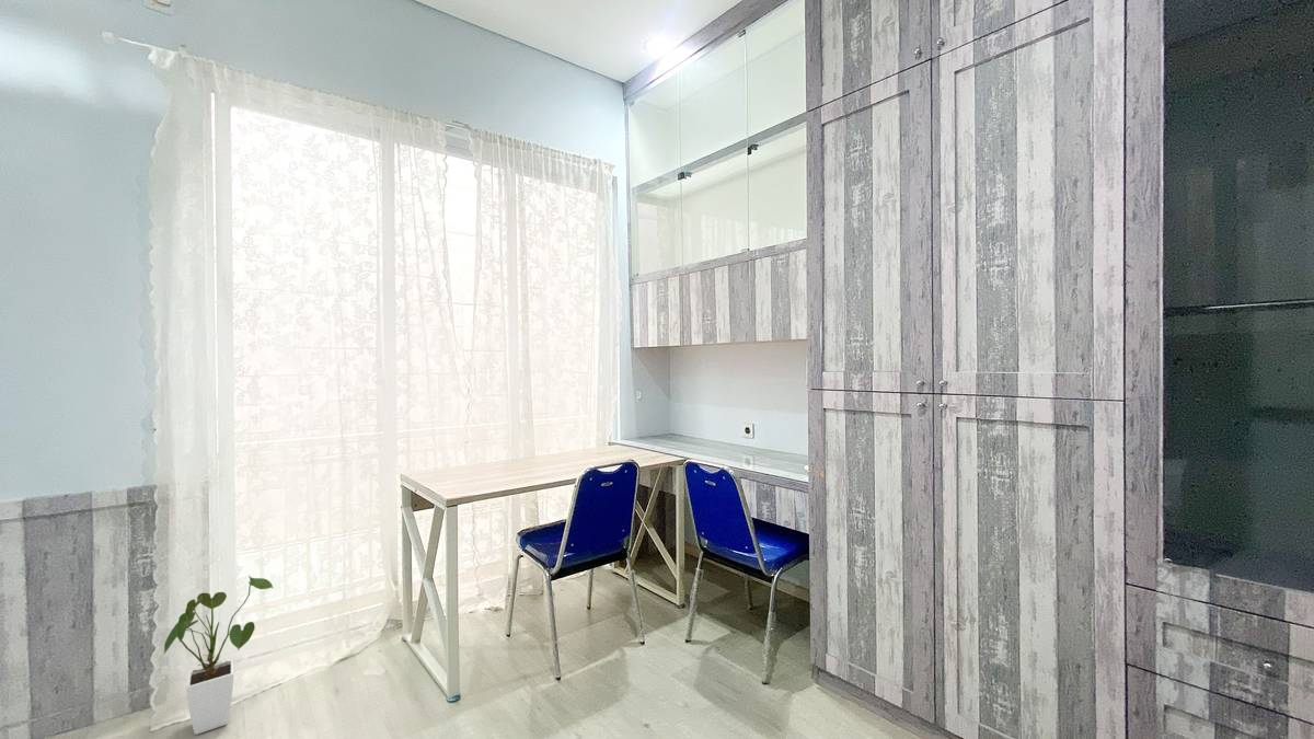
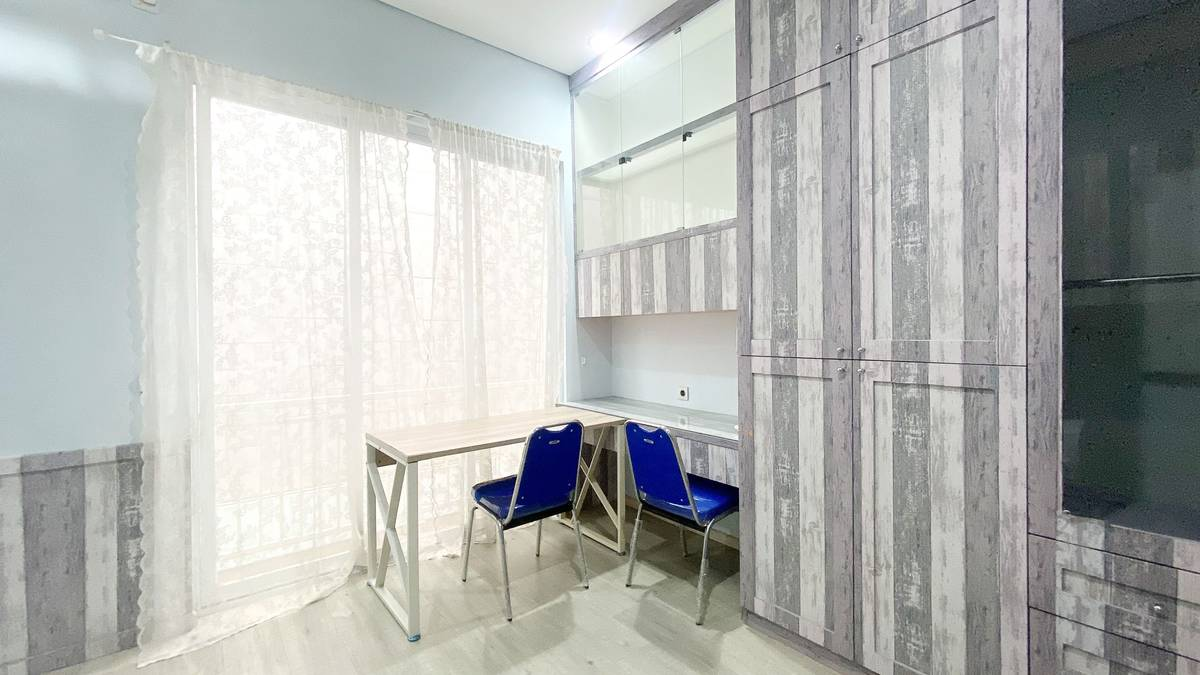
- house plant (219, 655)
